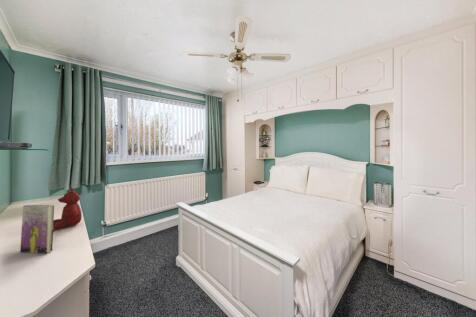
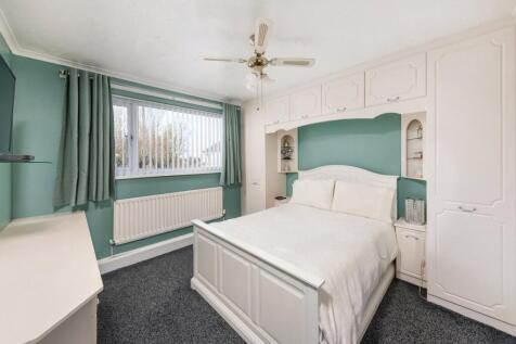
- book (37, 228)
- teddy bear (65, 207)
